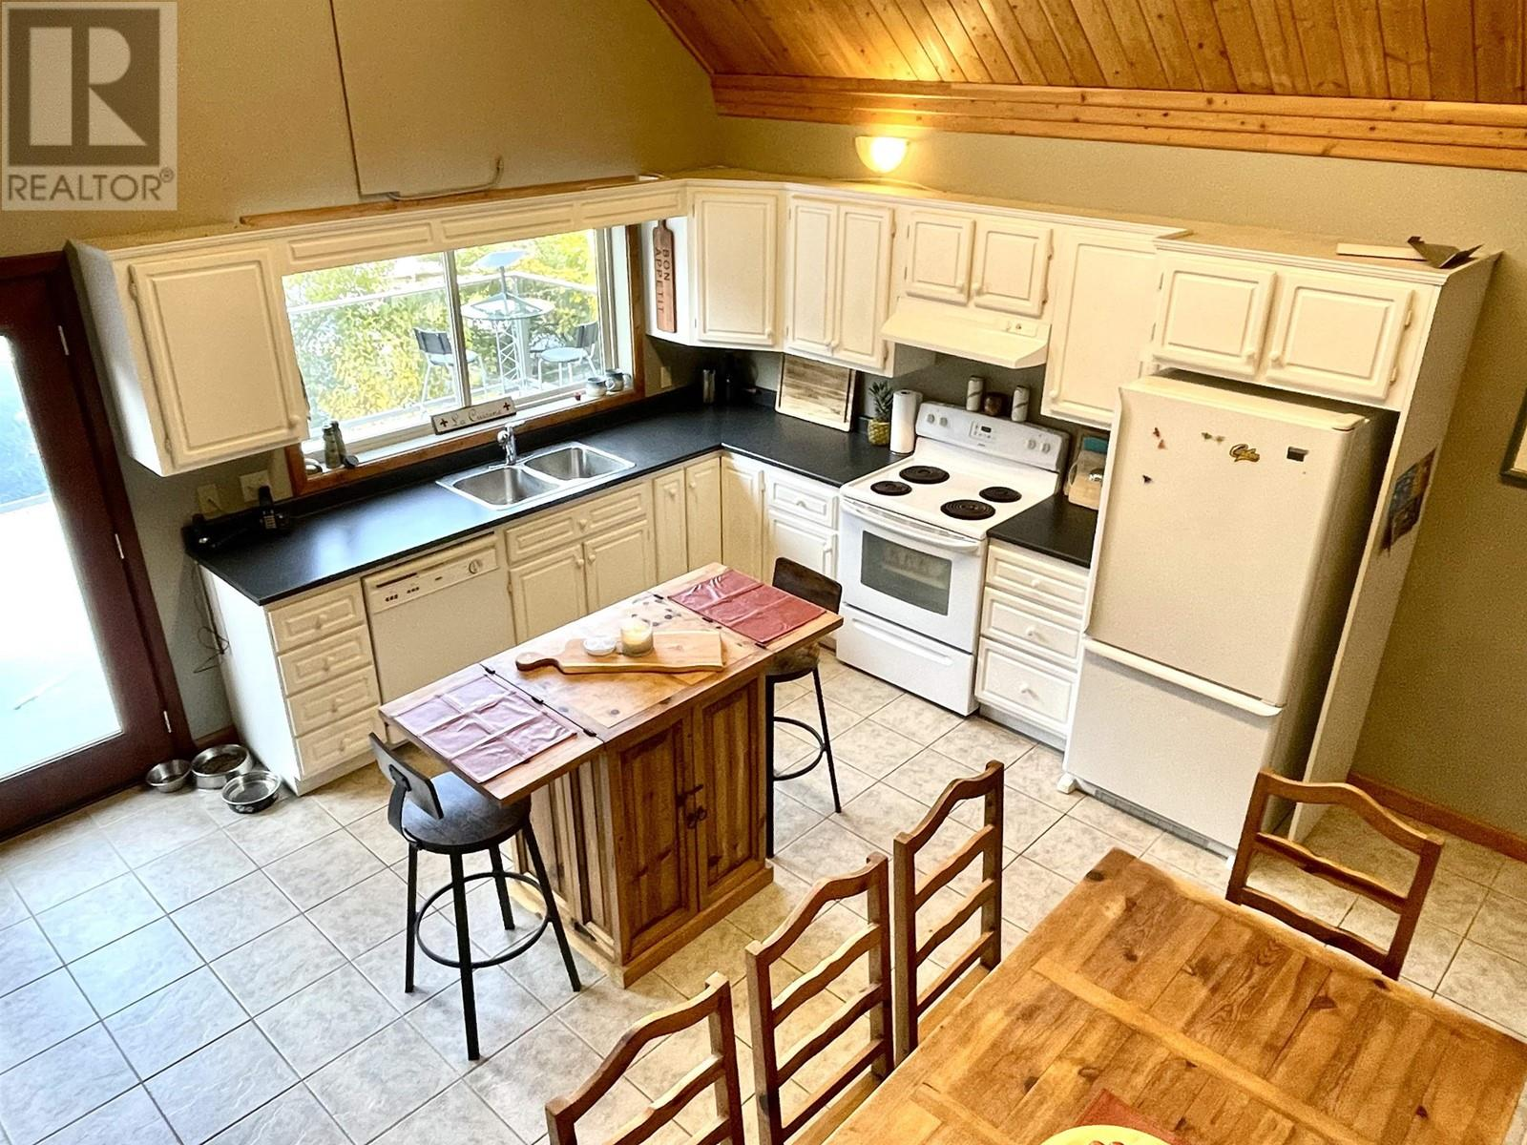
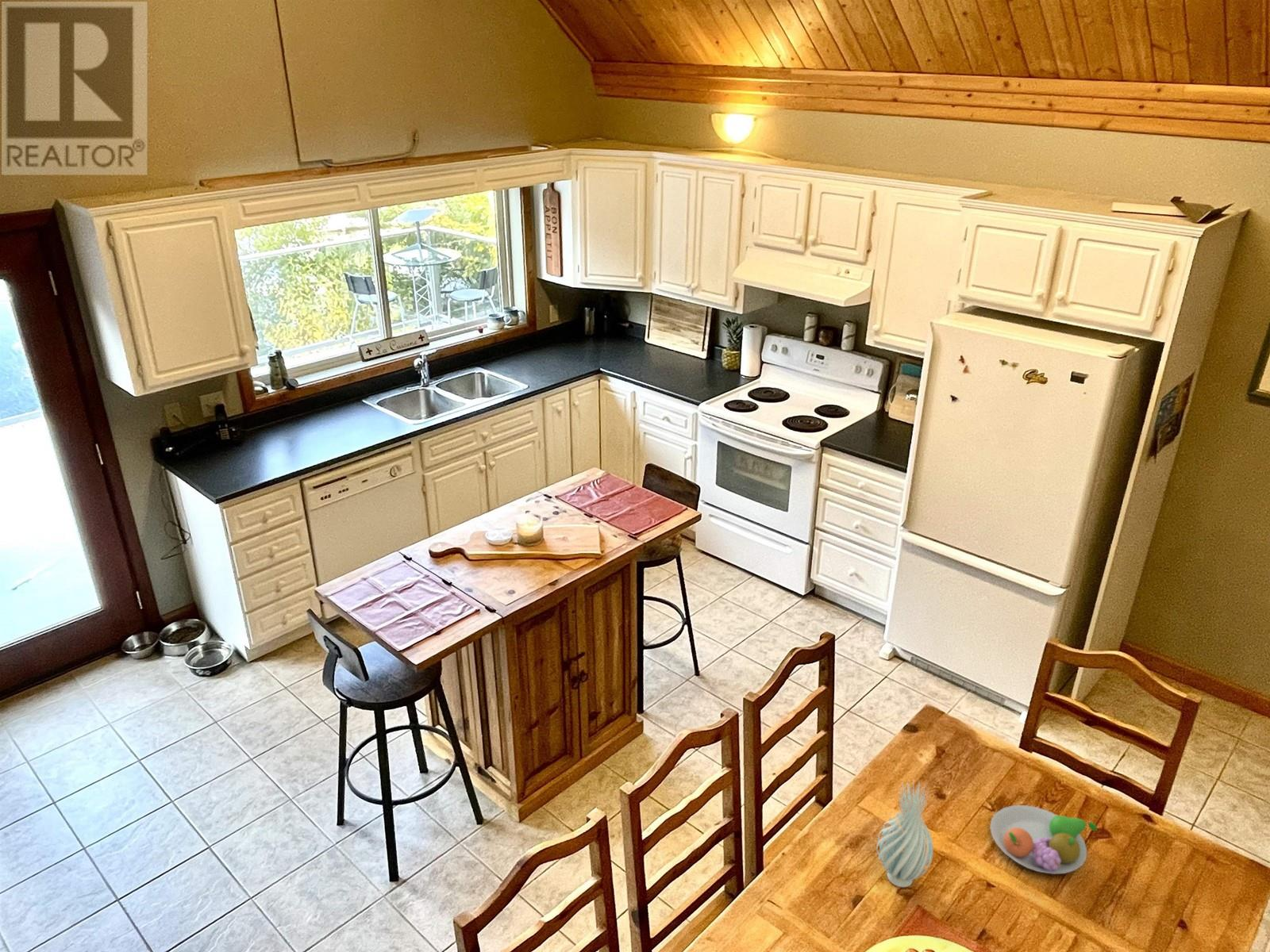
+ fruit bowl (1043, 832)
+ vase (906, 834)
